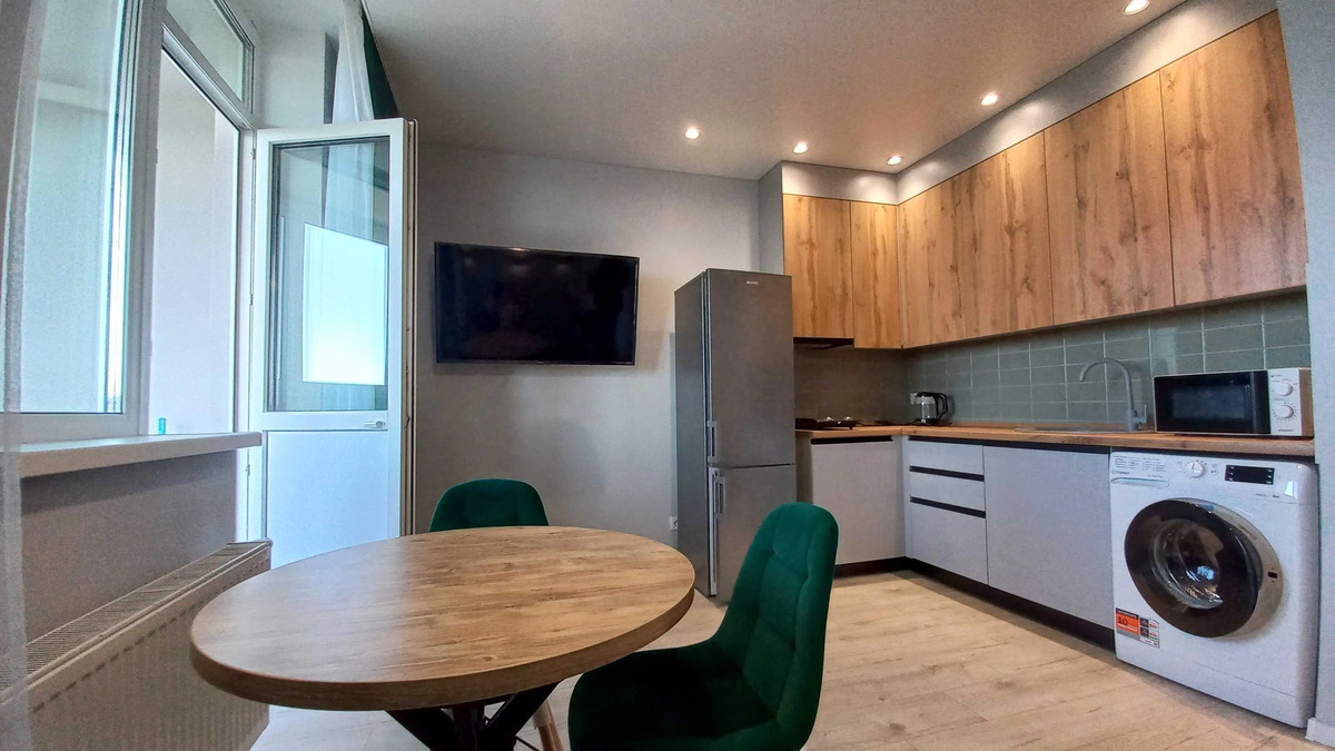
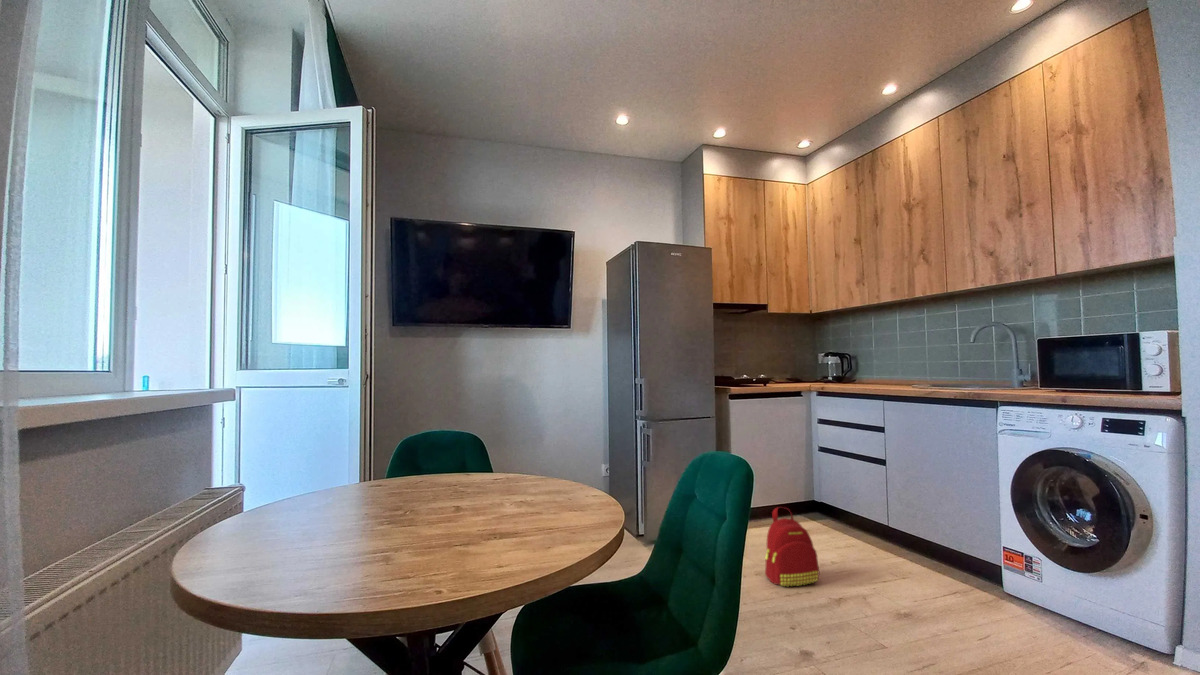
+ backpack (789, 545)
